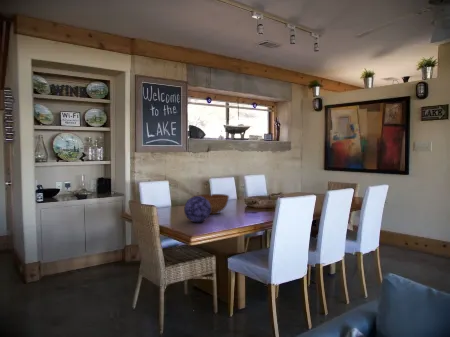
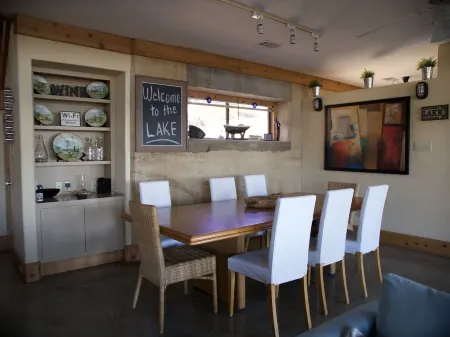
- bowl (210, 204)
- decorative ball (197, 209)
